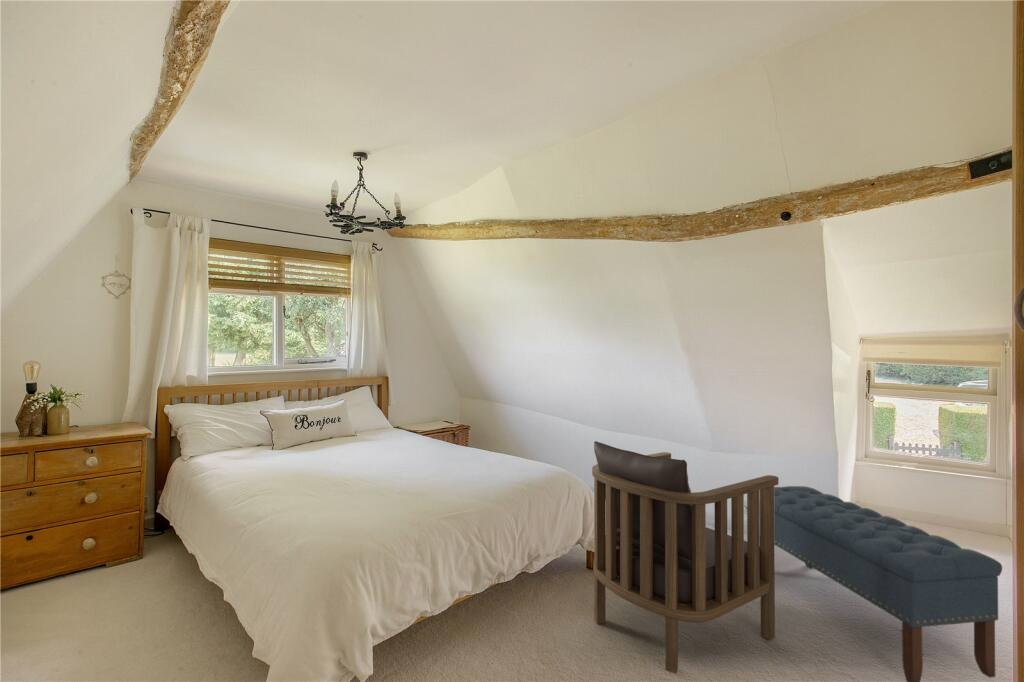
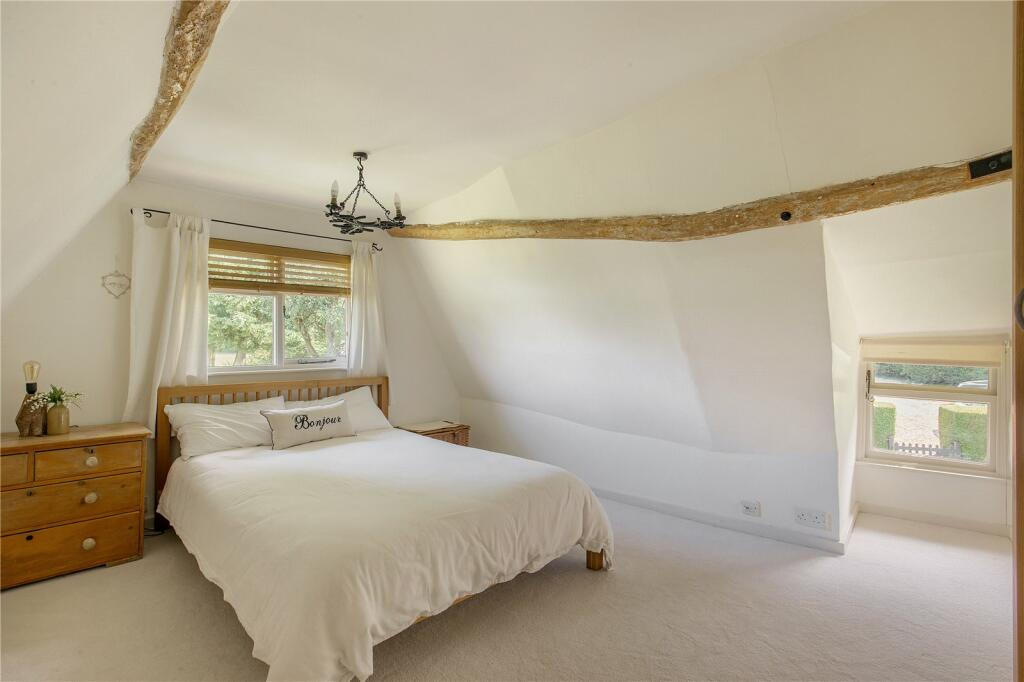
- bench (850, 562)
- armchair (673, 533)
